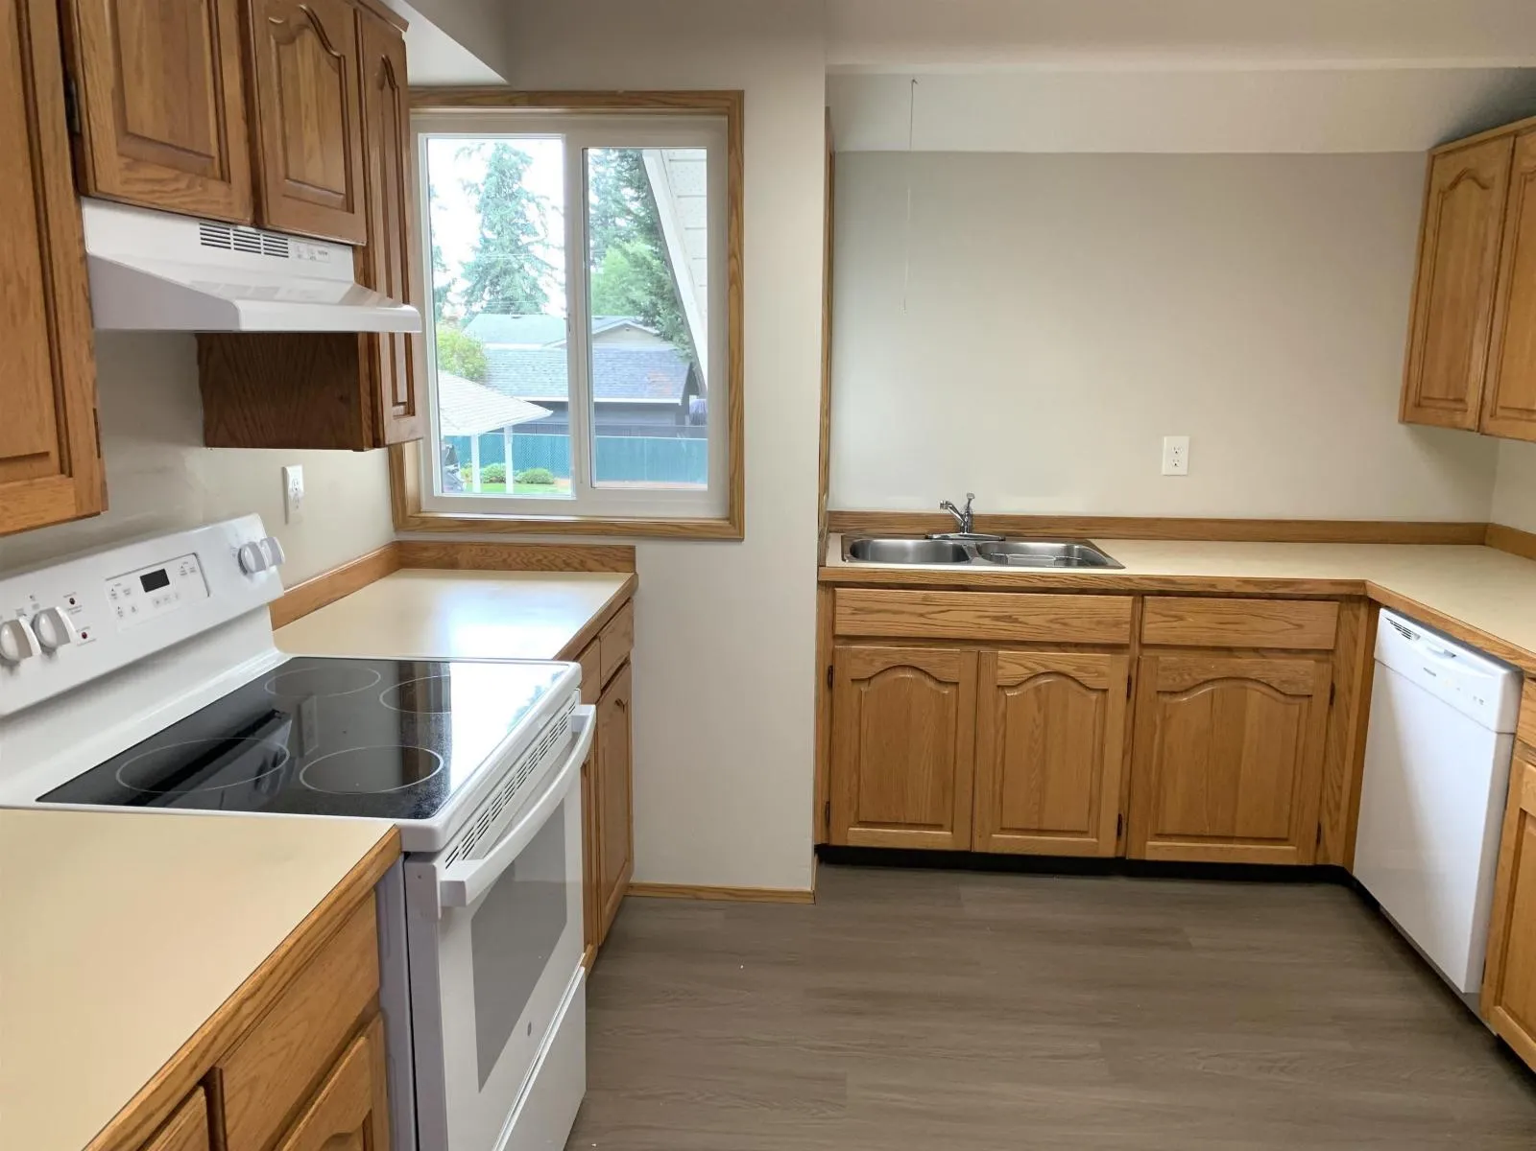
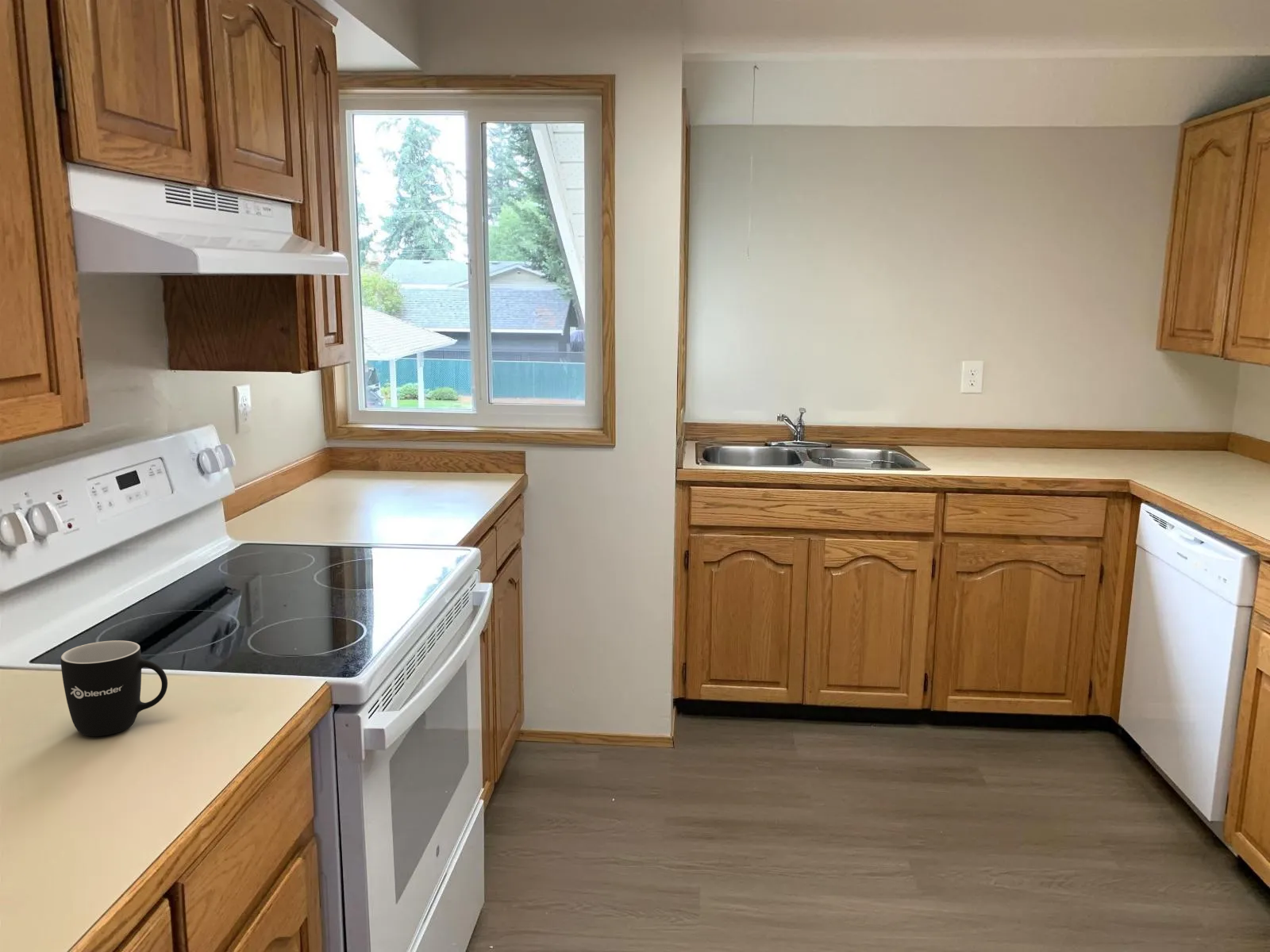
+ mug (117, 688)
